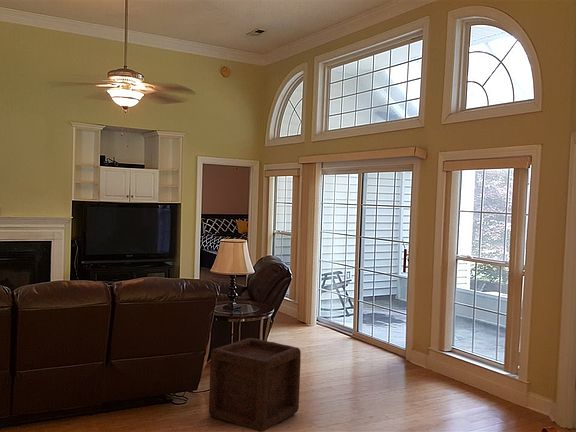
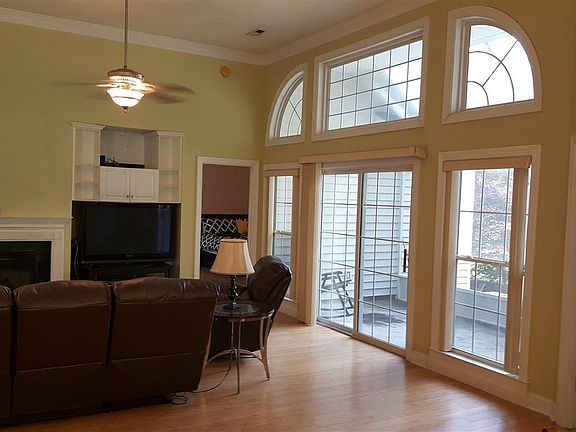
- ottoman (255, 381)
